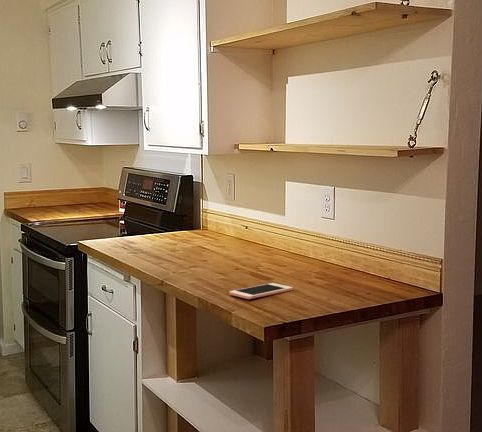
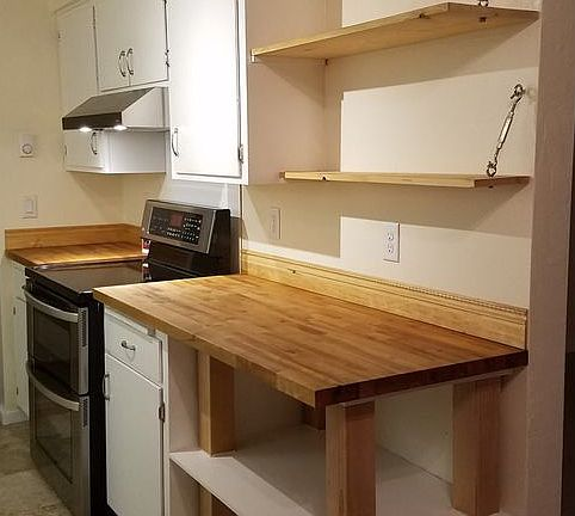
- cell phone (261, 290)
